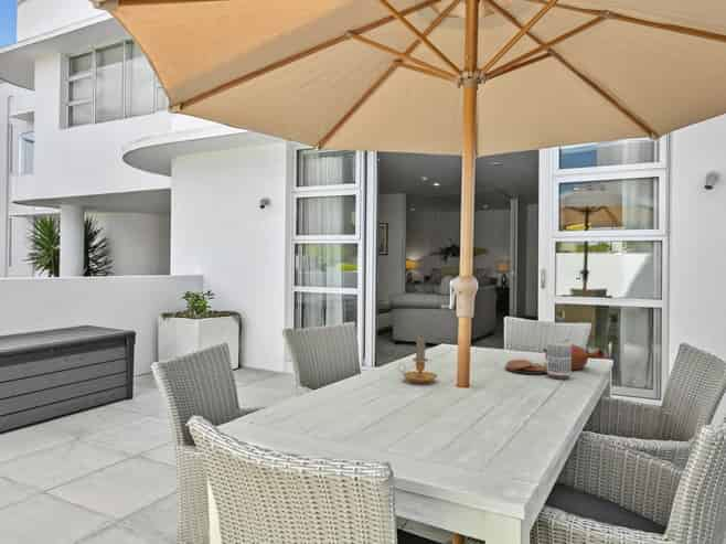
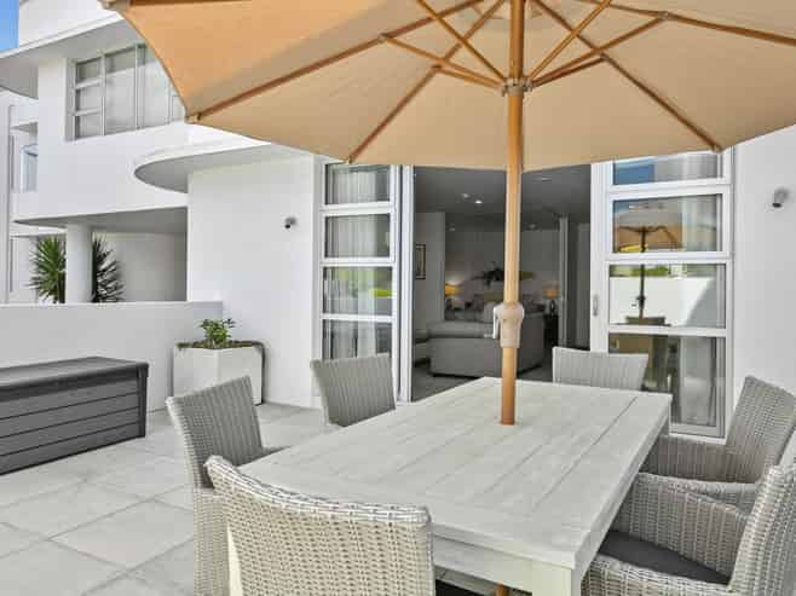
- candle (416, 358)
- teapot (553, 353)
